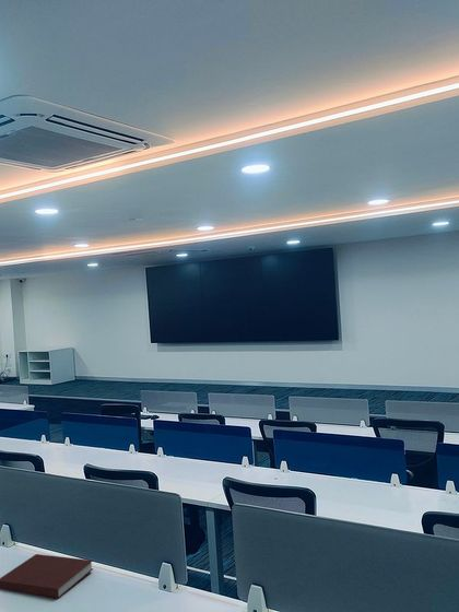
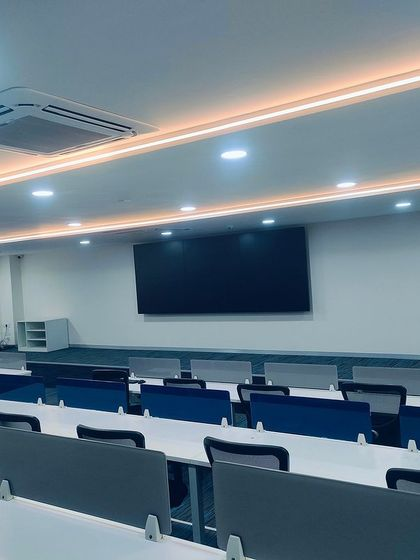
- notebook (46, 575)
